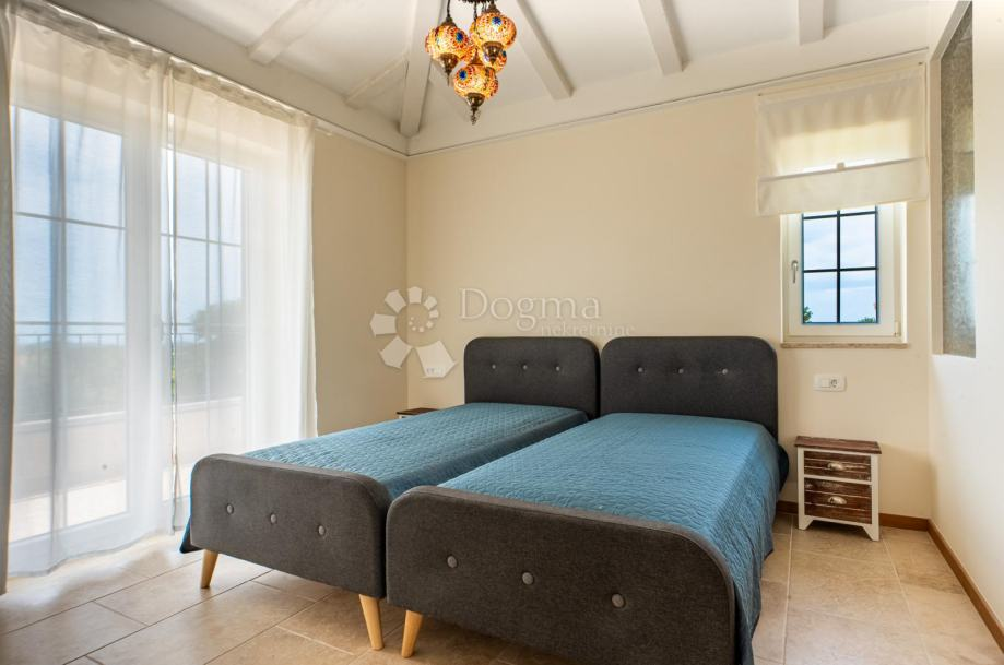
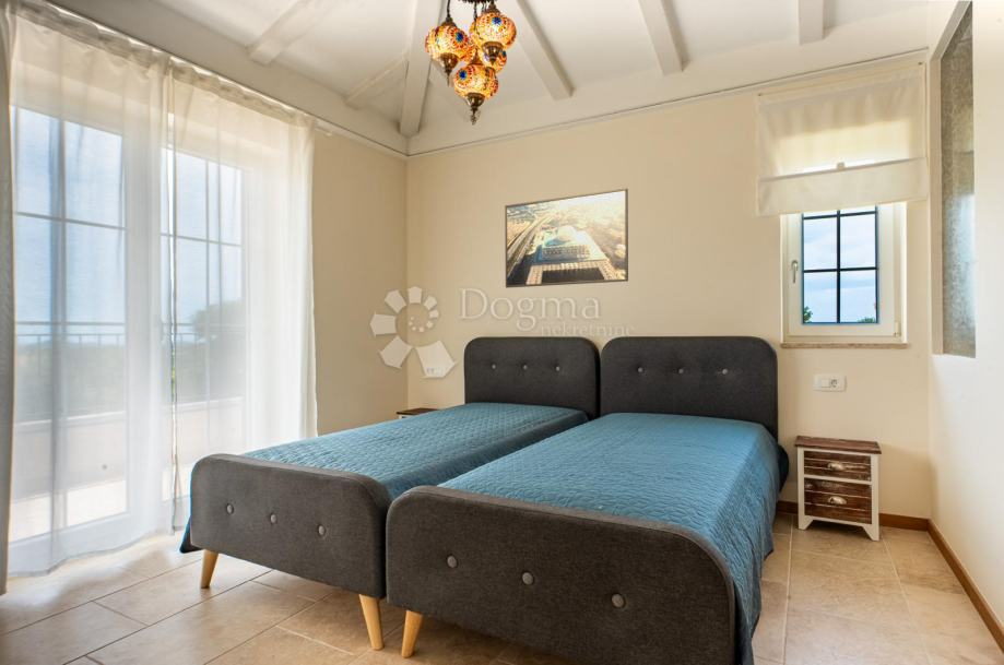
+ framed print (563, 240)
